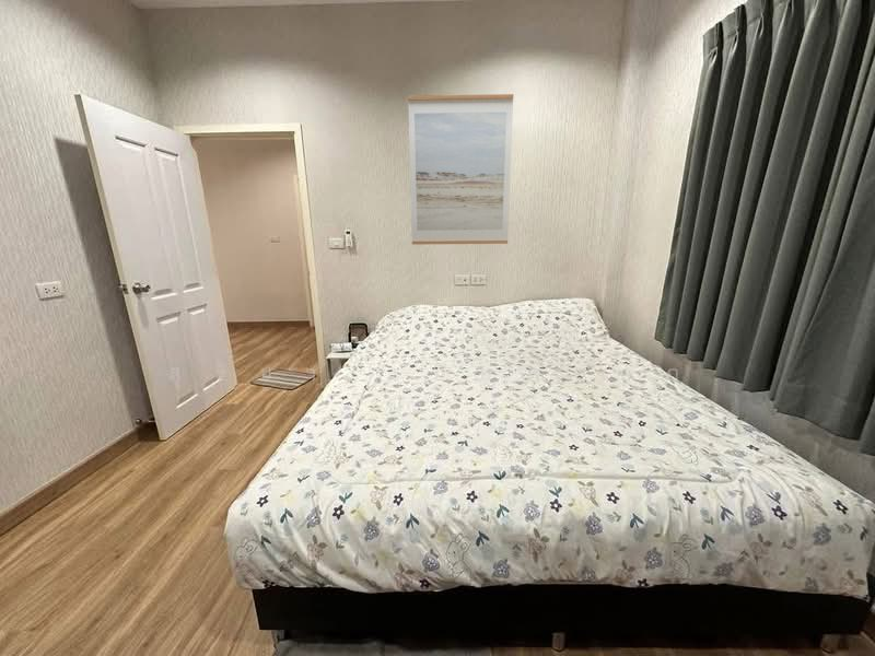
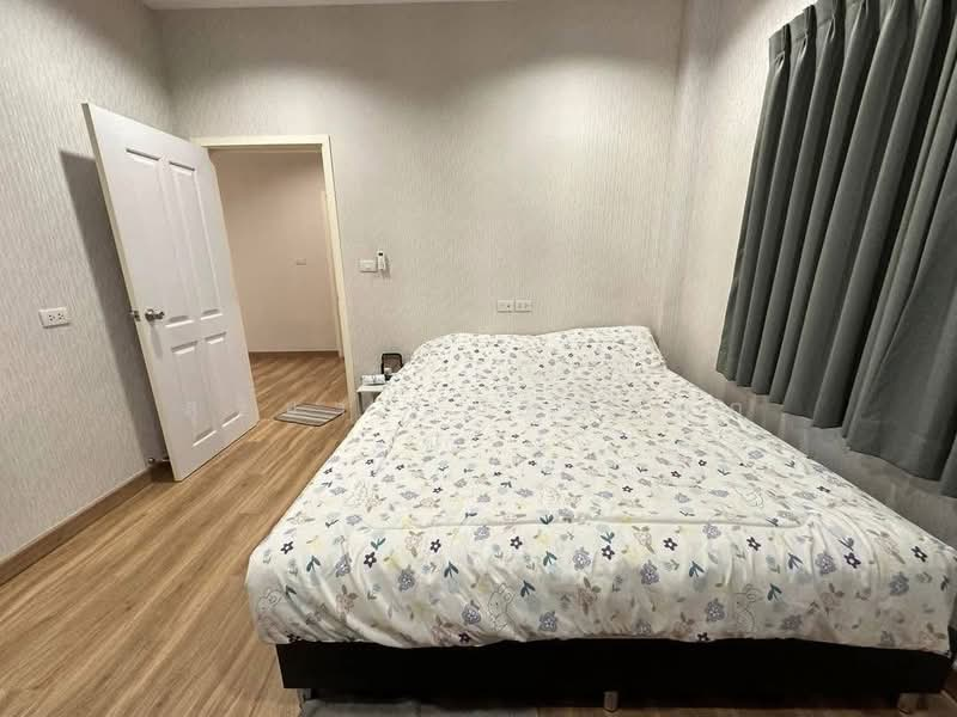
- wall art (459, 173)
